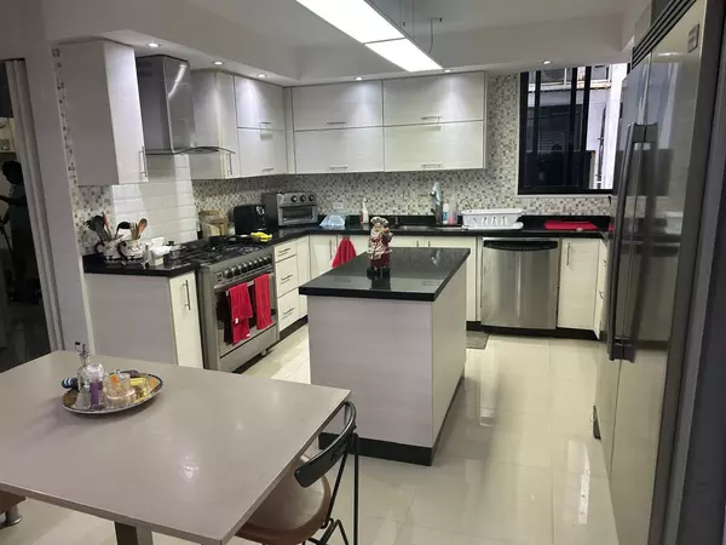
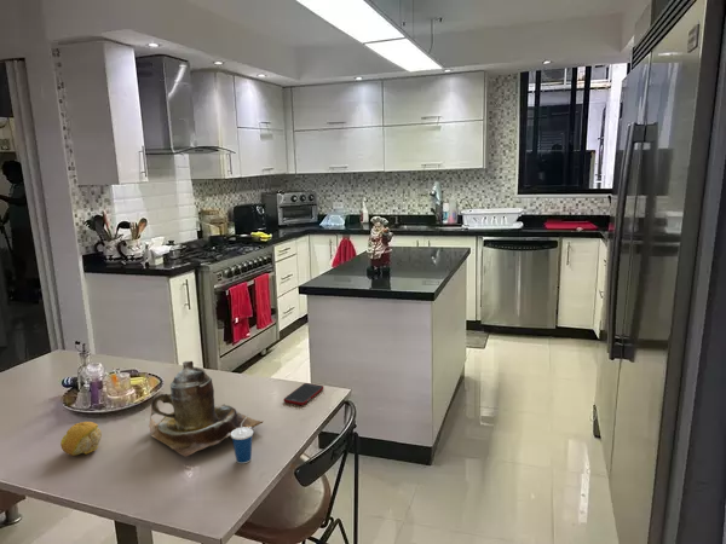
+ teapot (202, 397)
+ cell phone (304, 393)
+ fruit (80, 438)
+ cup (242, 438)
